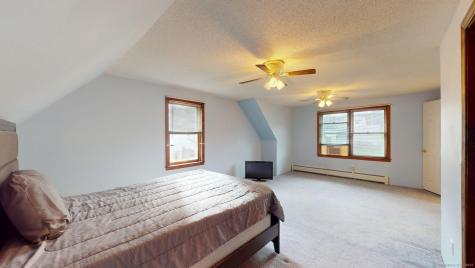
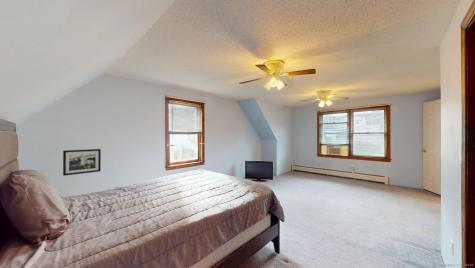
+ picture frame (82, 161)
